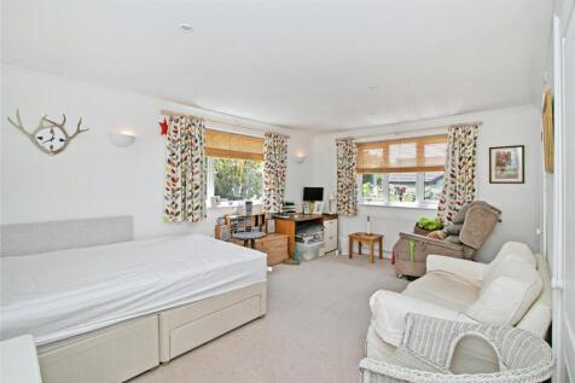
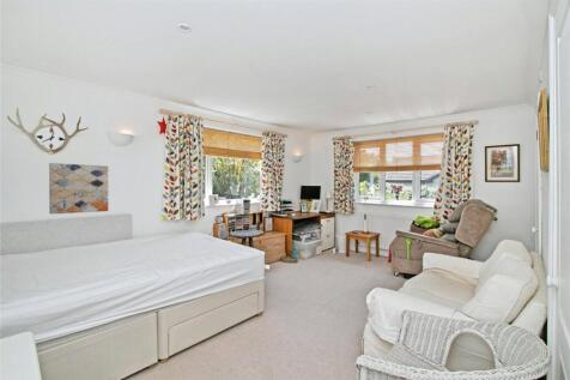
+ wall art (80, 188)
